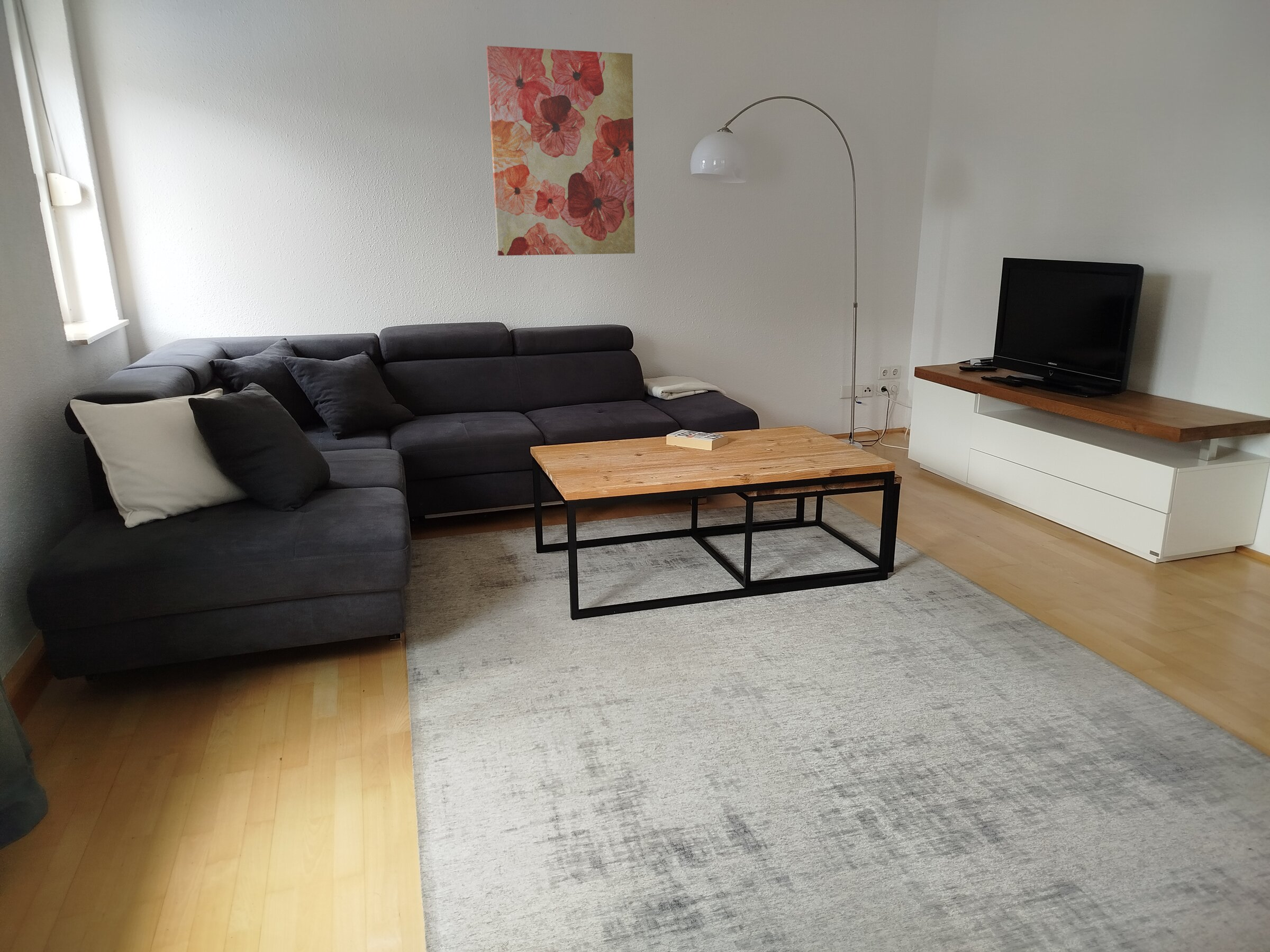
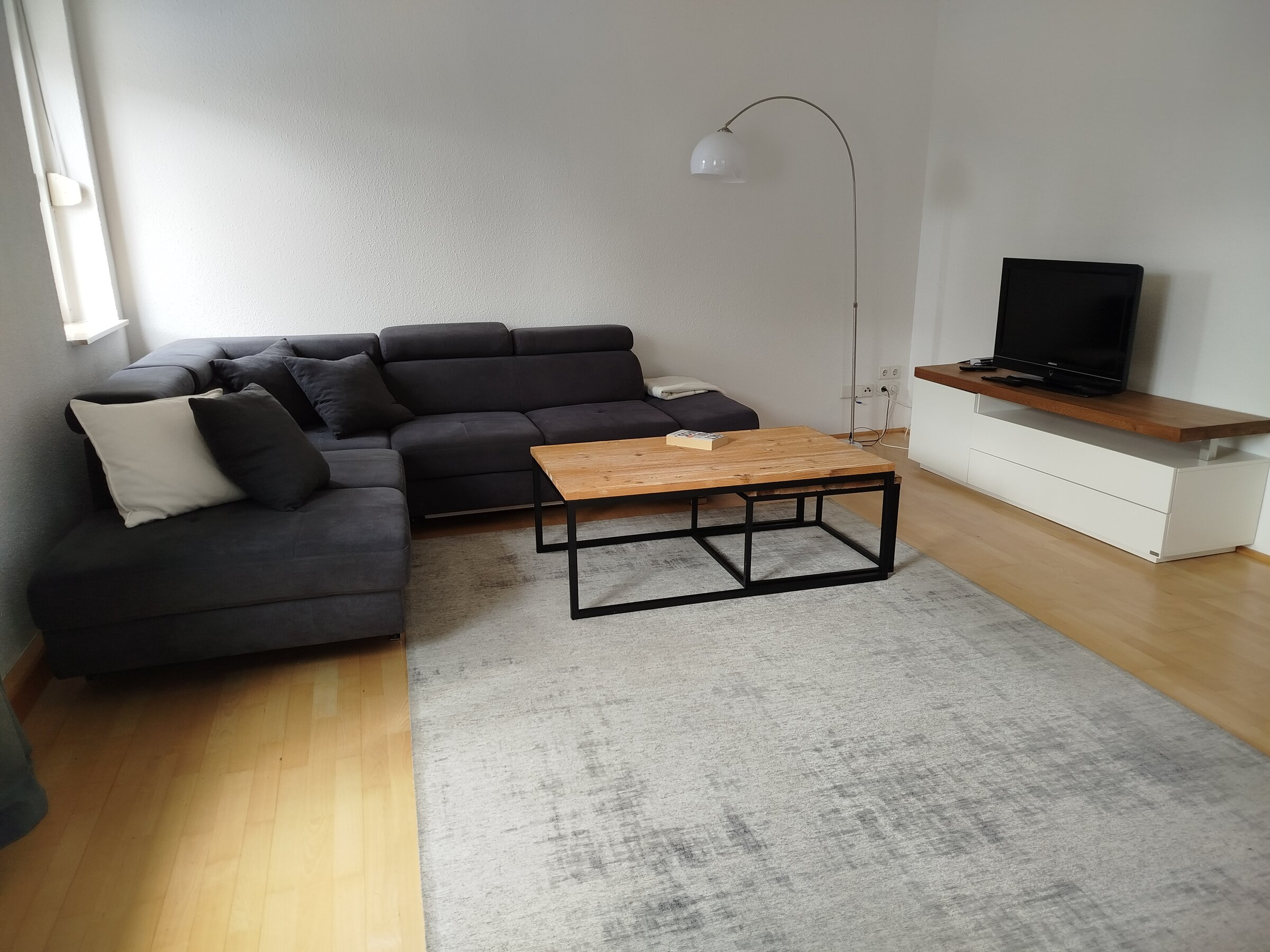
- wall art (564, 155)
